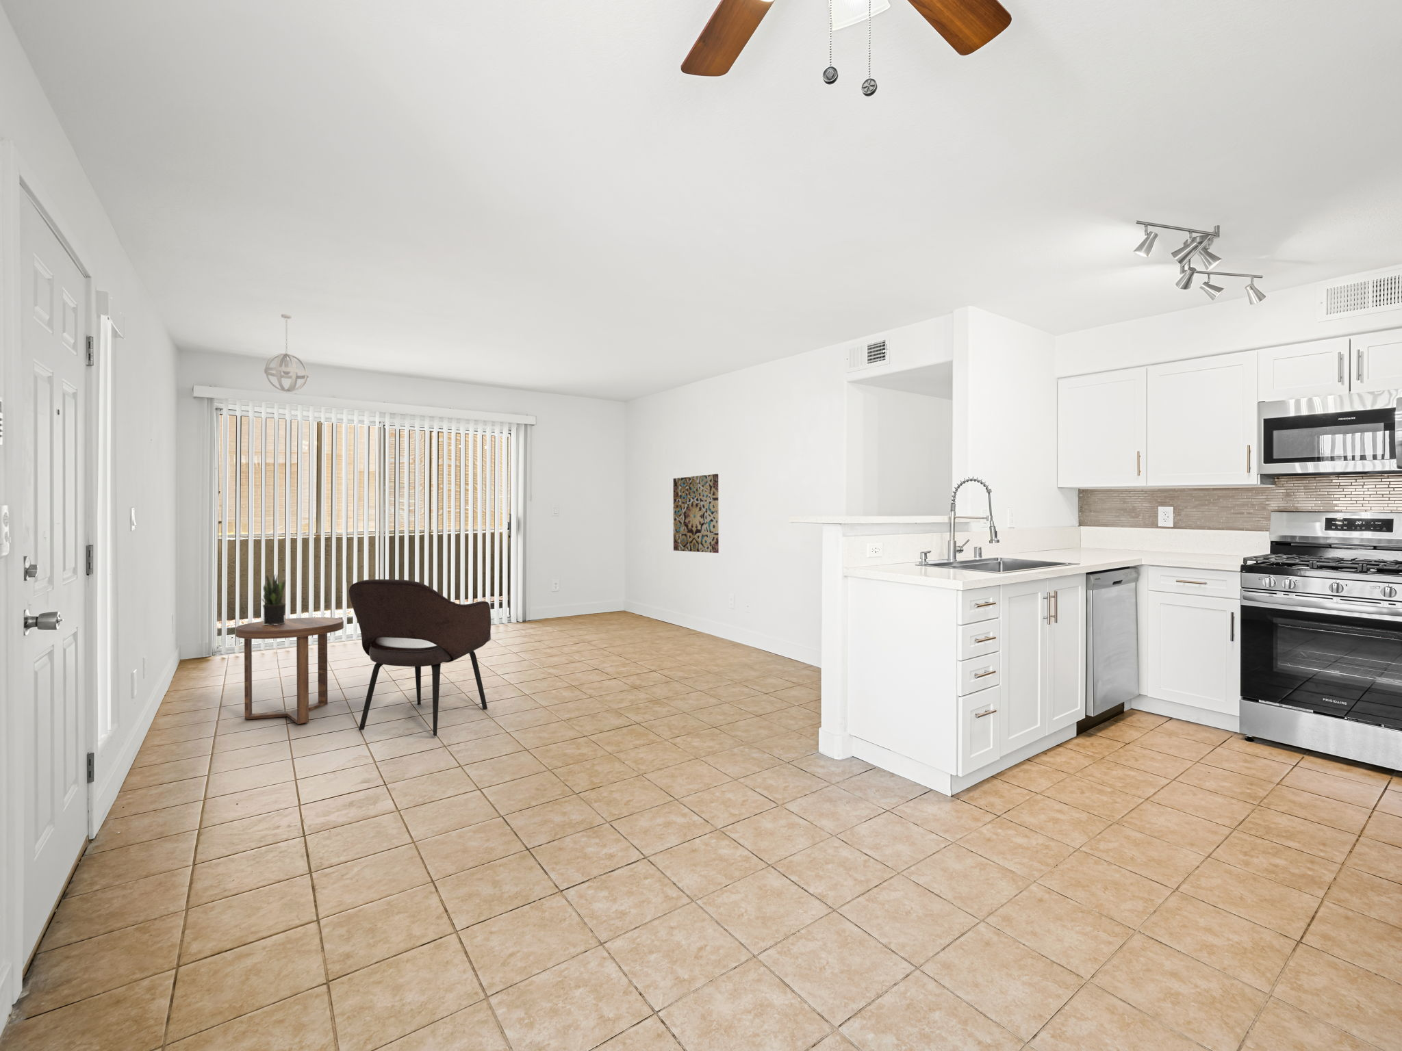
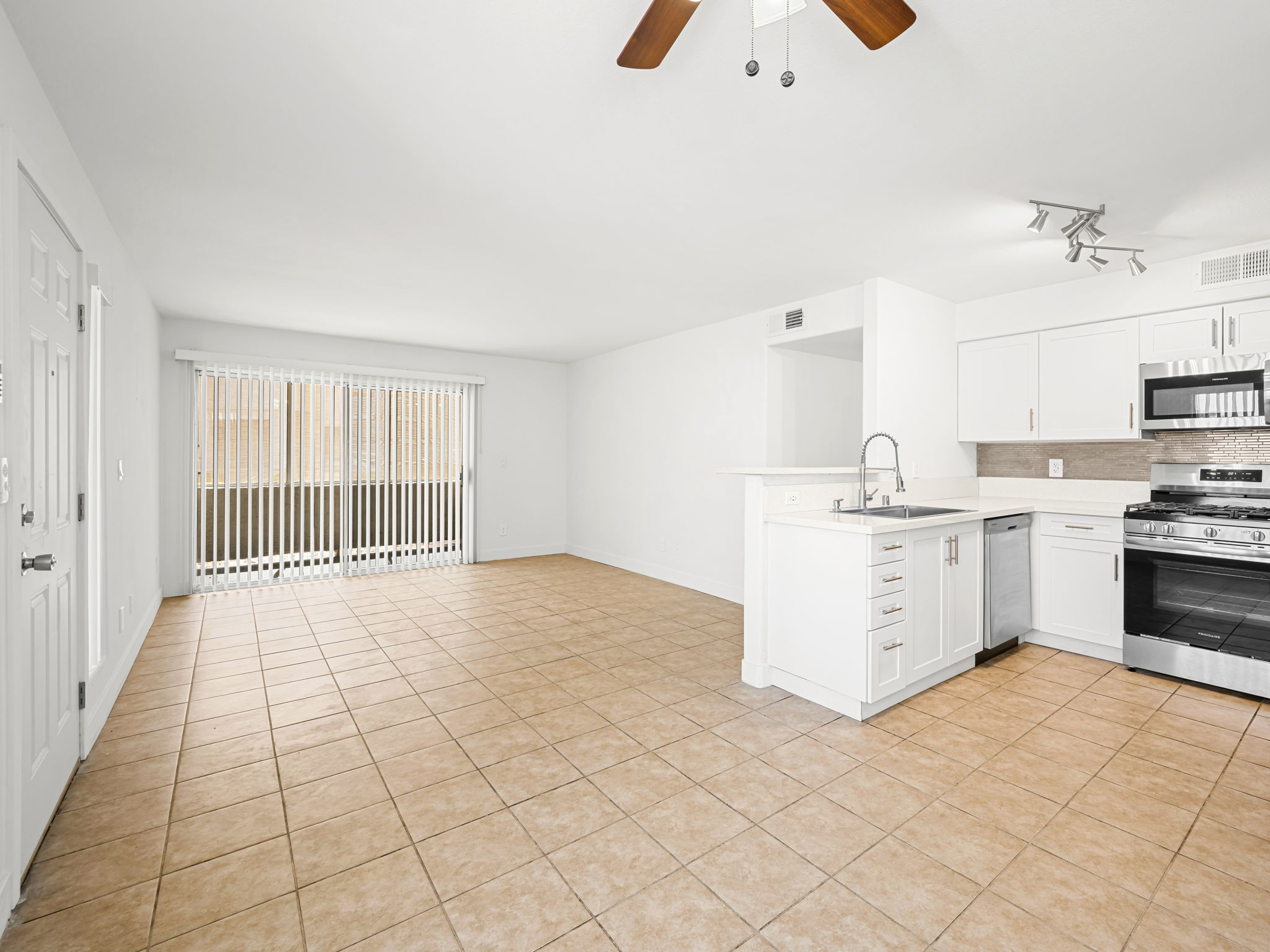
- wall art (694, 513)
- potted plant (273, 598)
- side table (297, 669)
- armchair (421, 649)
- pendant light (286, 353)
